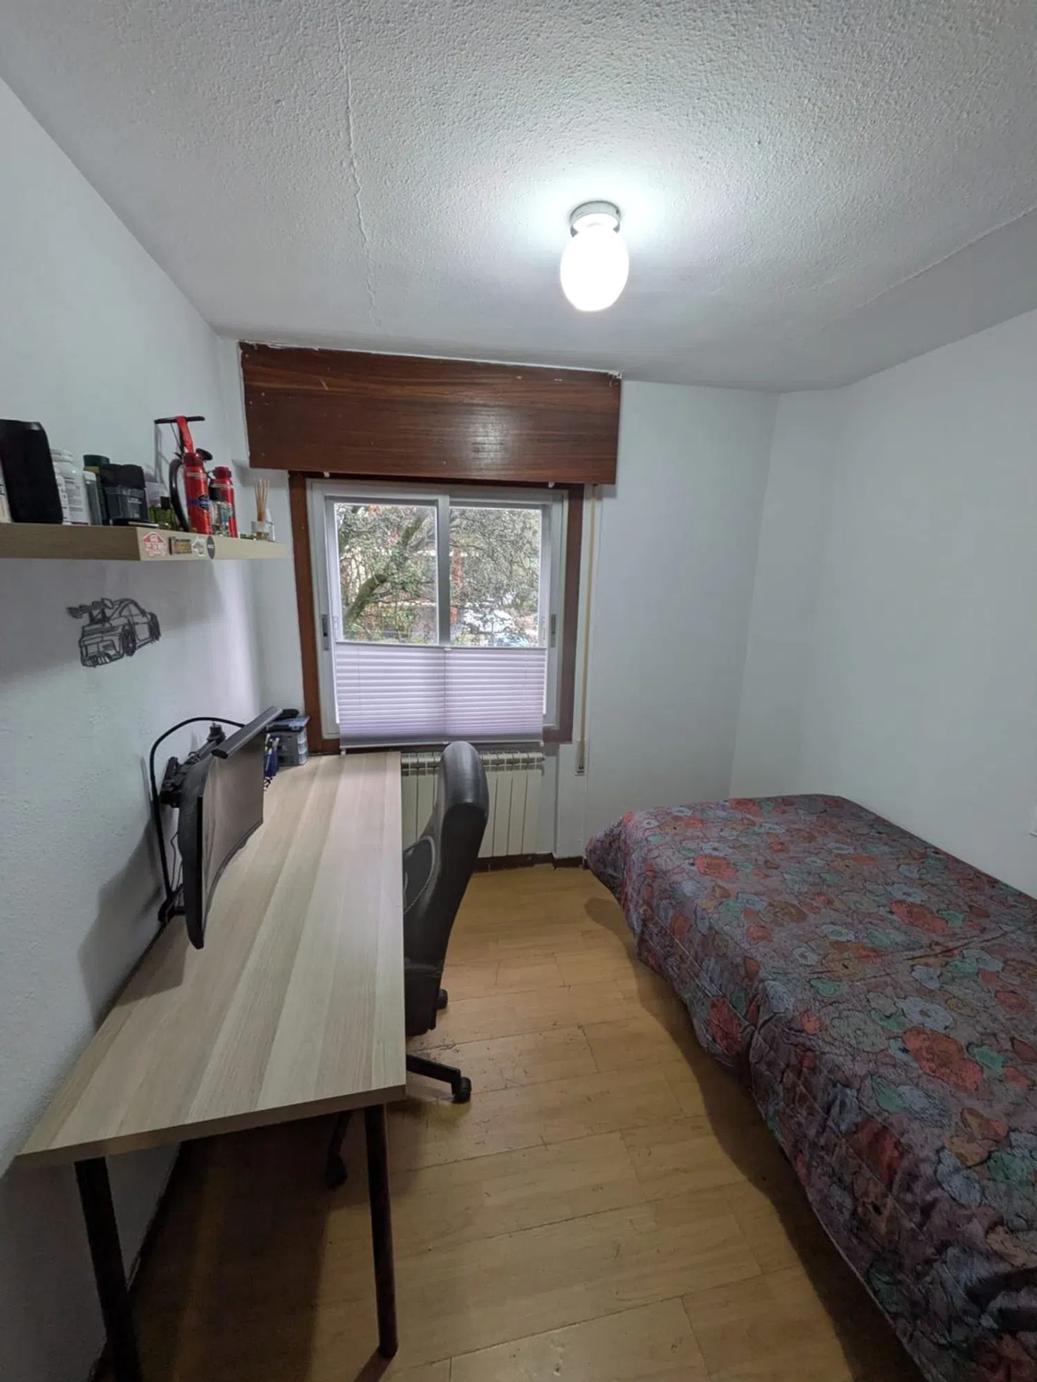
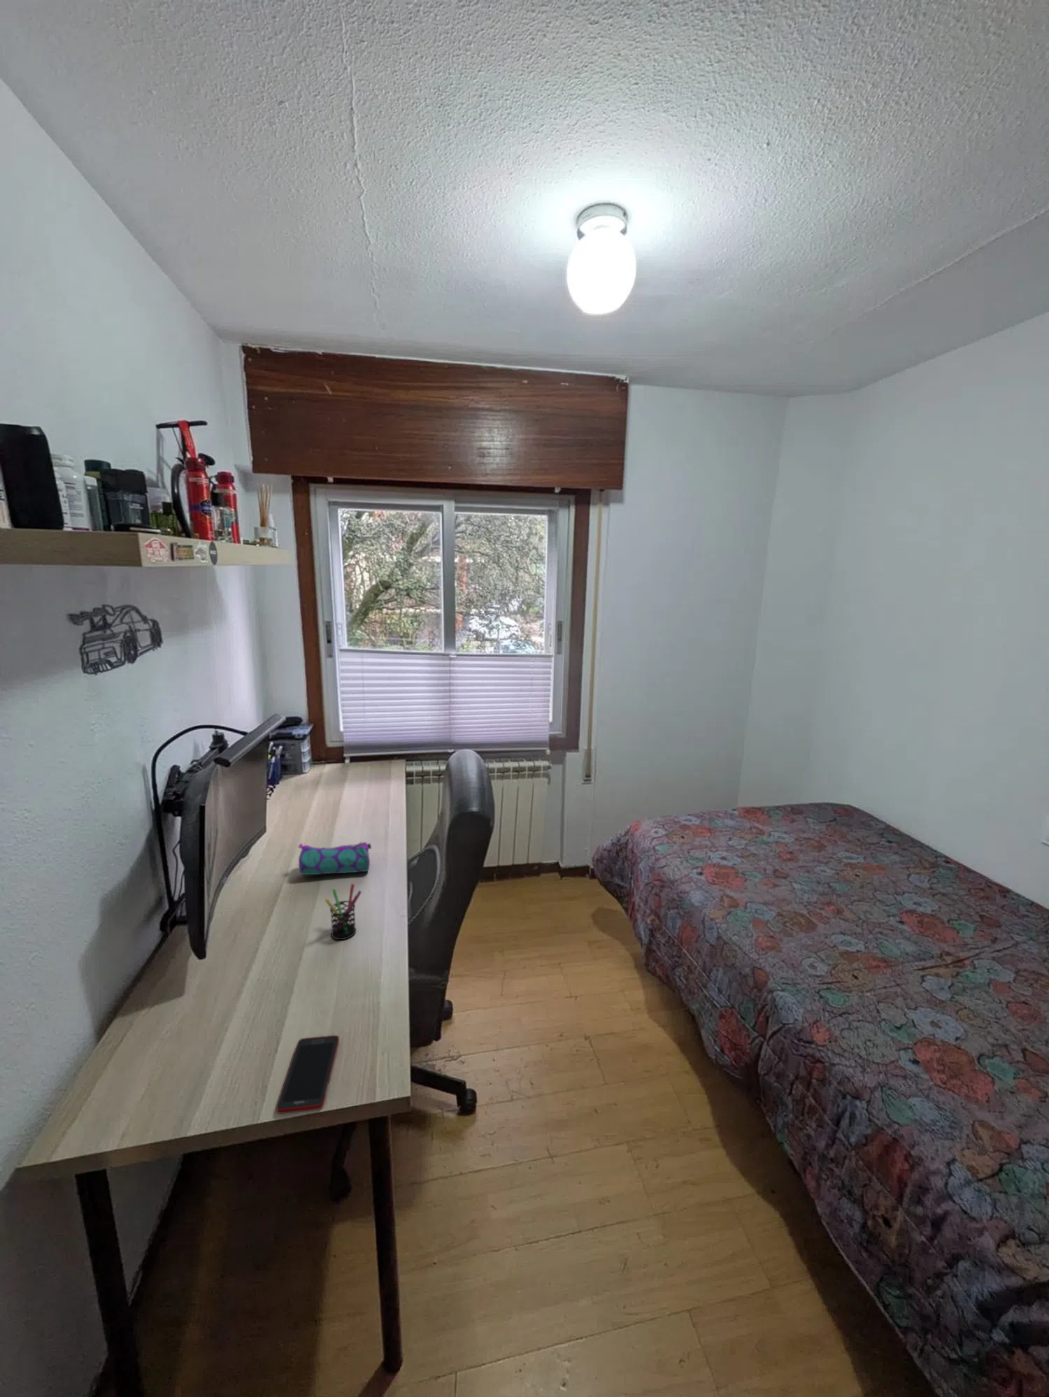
+ cell phone (310, 1071)
+ pen holder (342, 909)
+ pencil case (335, 857)
